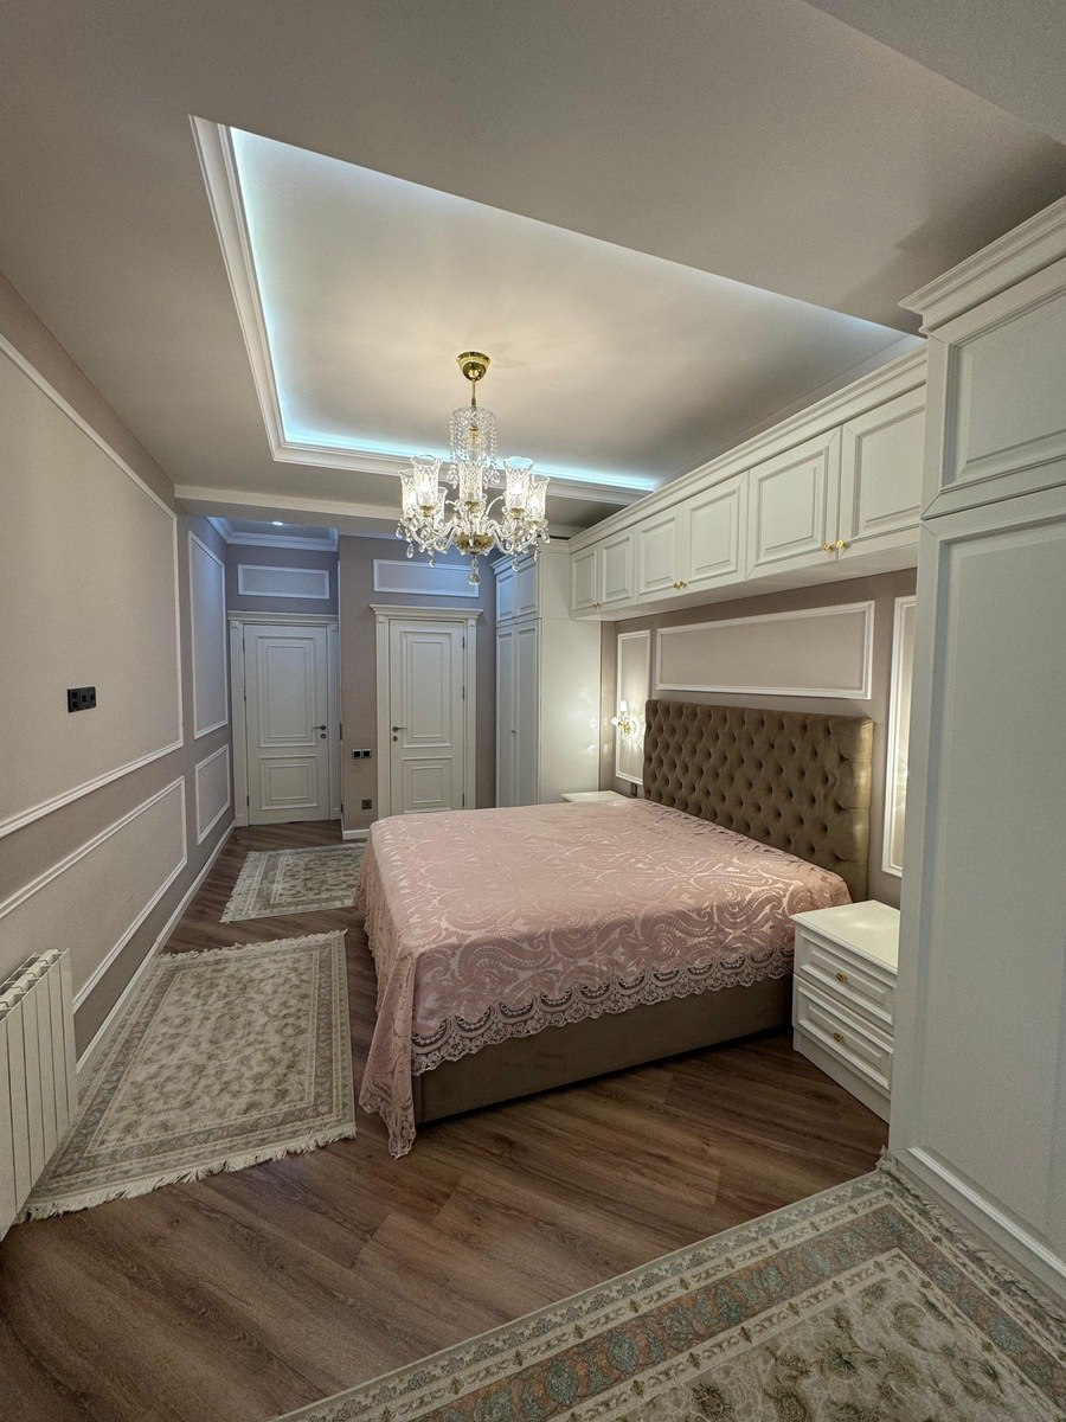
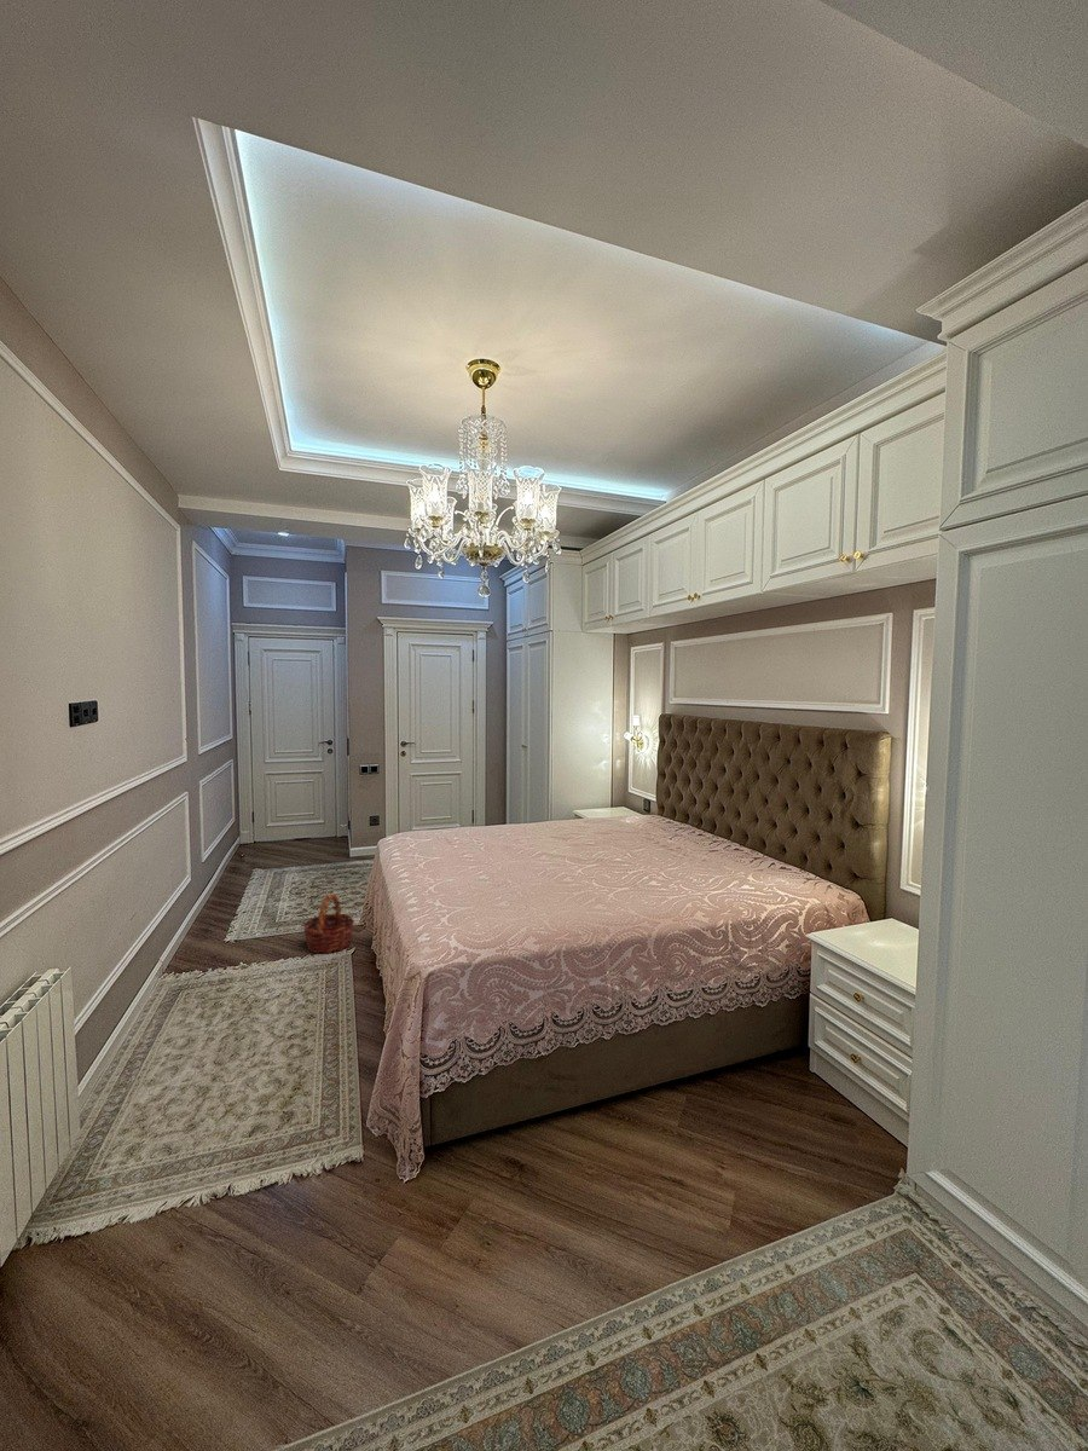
+ basket (329, 919)
